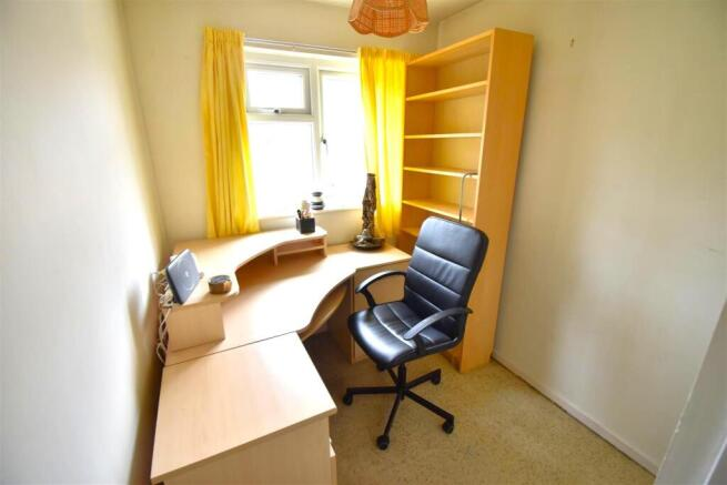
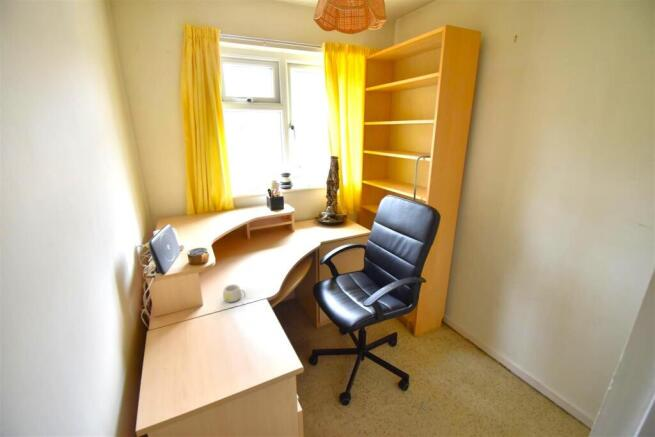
+ mug (234, 293)
